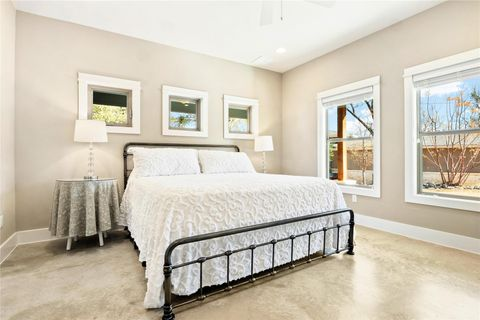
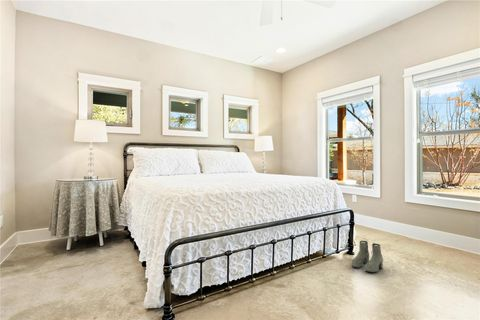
+ boots (367, 255)
